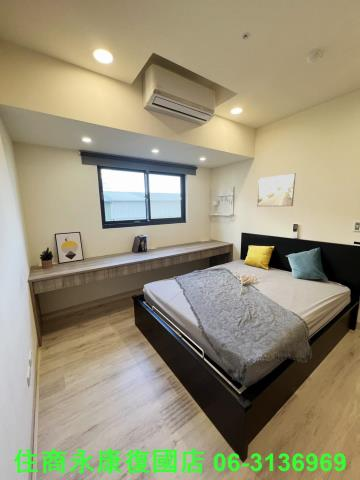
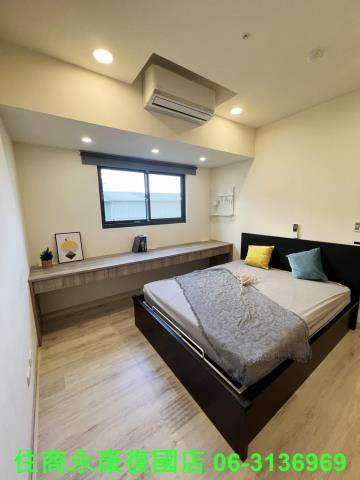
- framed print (274, 191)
